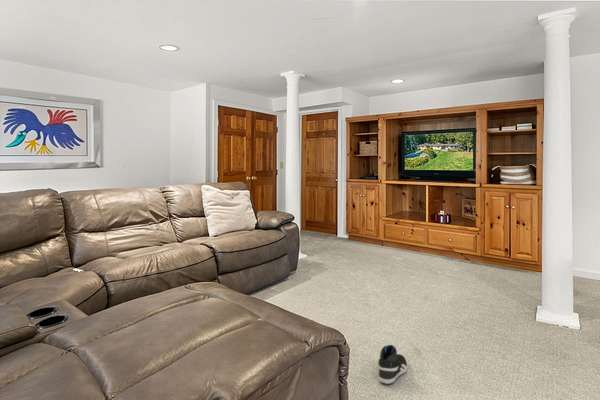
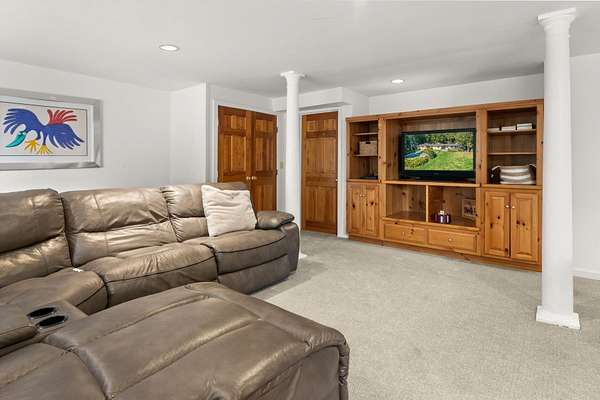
- sneaker (394, 357)
